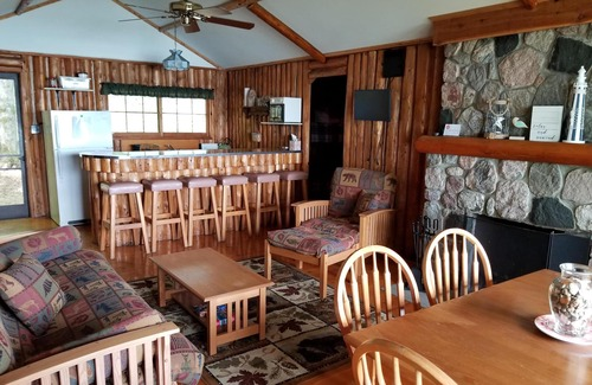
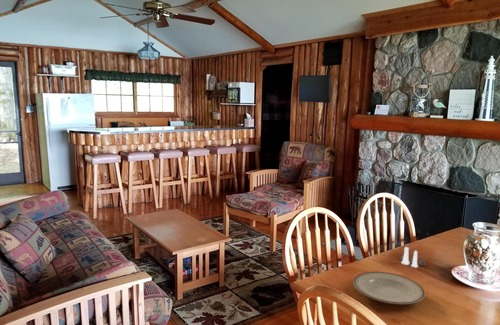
+ plate (387, 290)
+ salt and pepper shaker set (413, 257)
